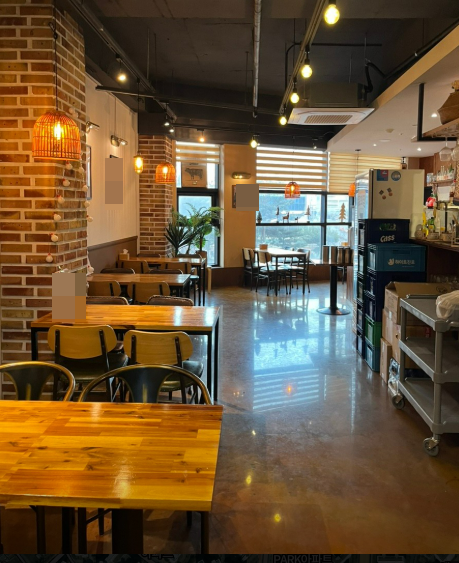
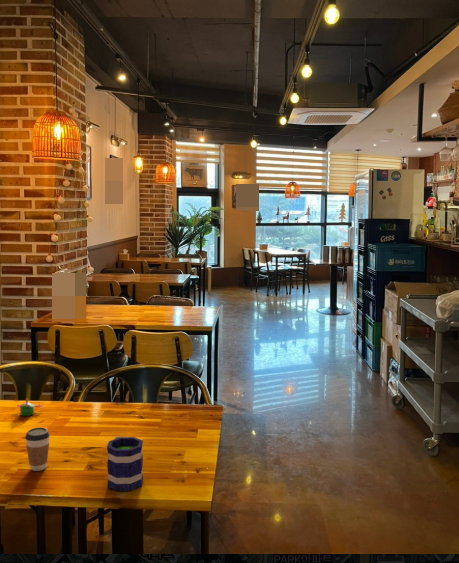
+ mug (123, 459)
+ candle (30, 404)
+ coffee cup (37, 449)
